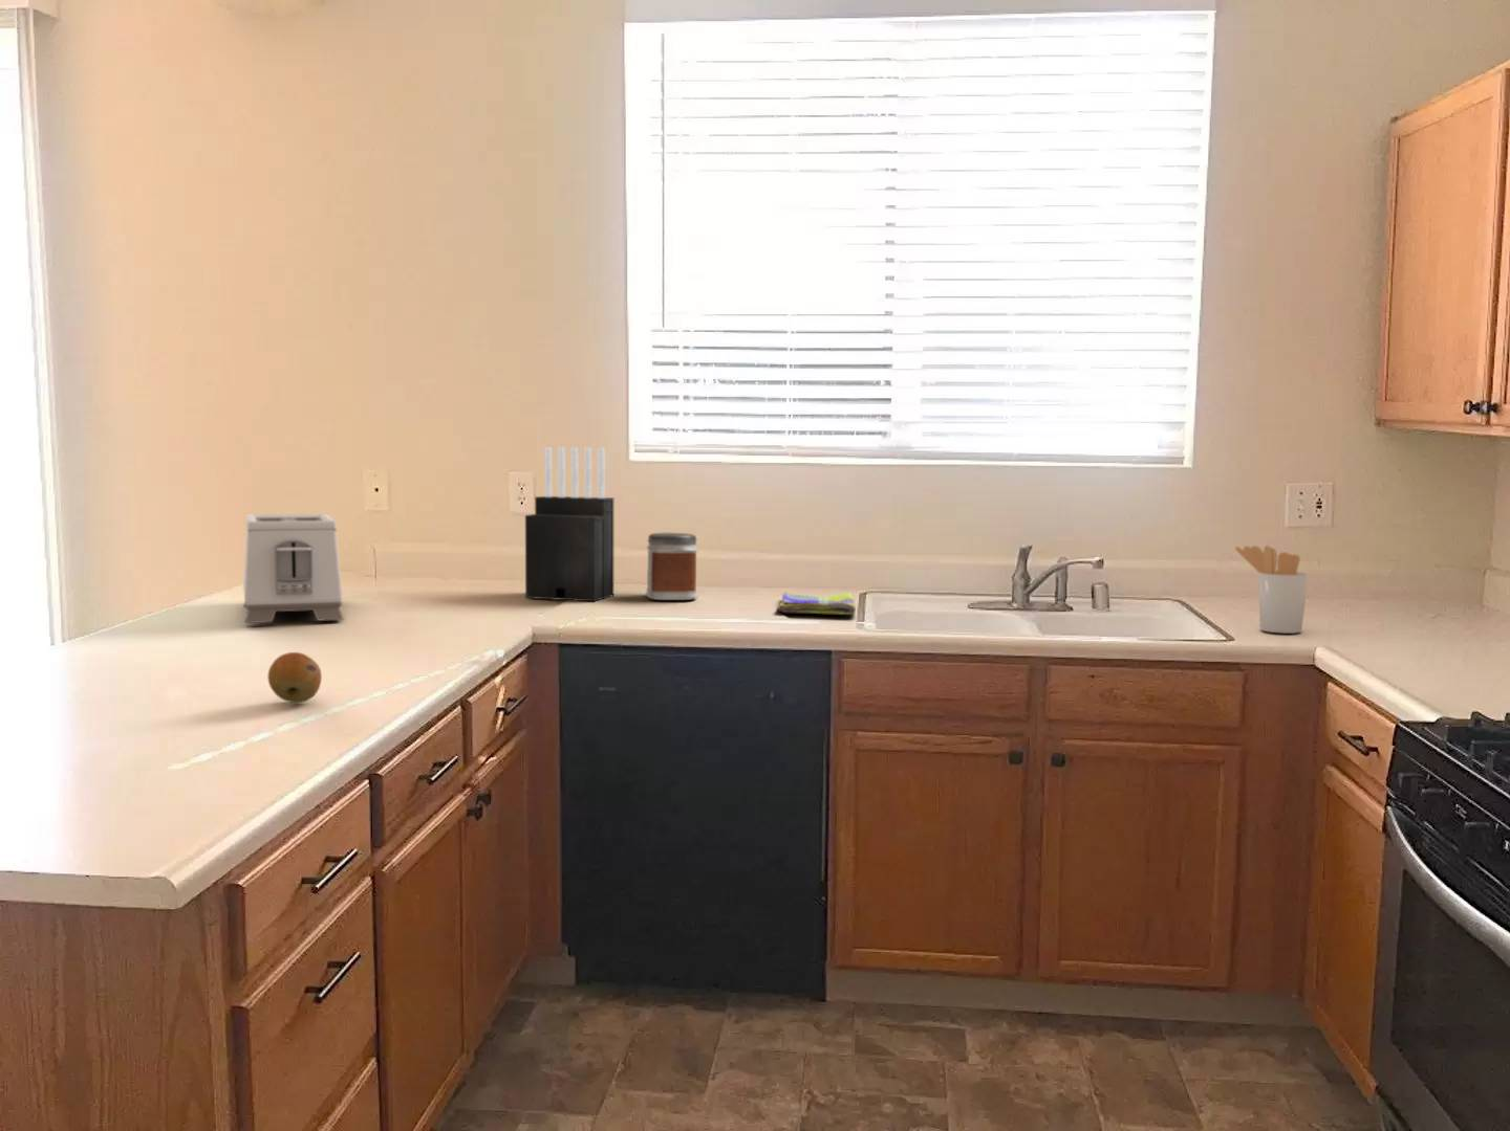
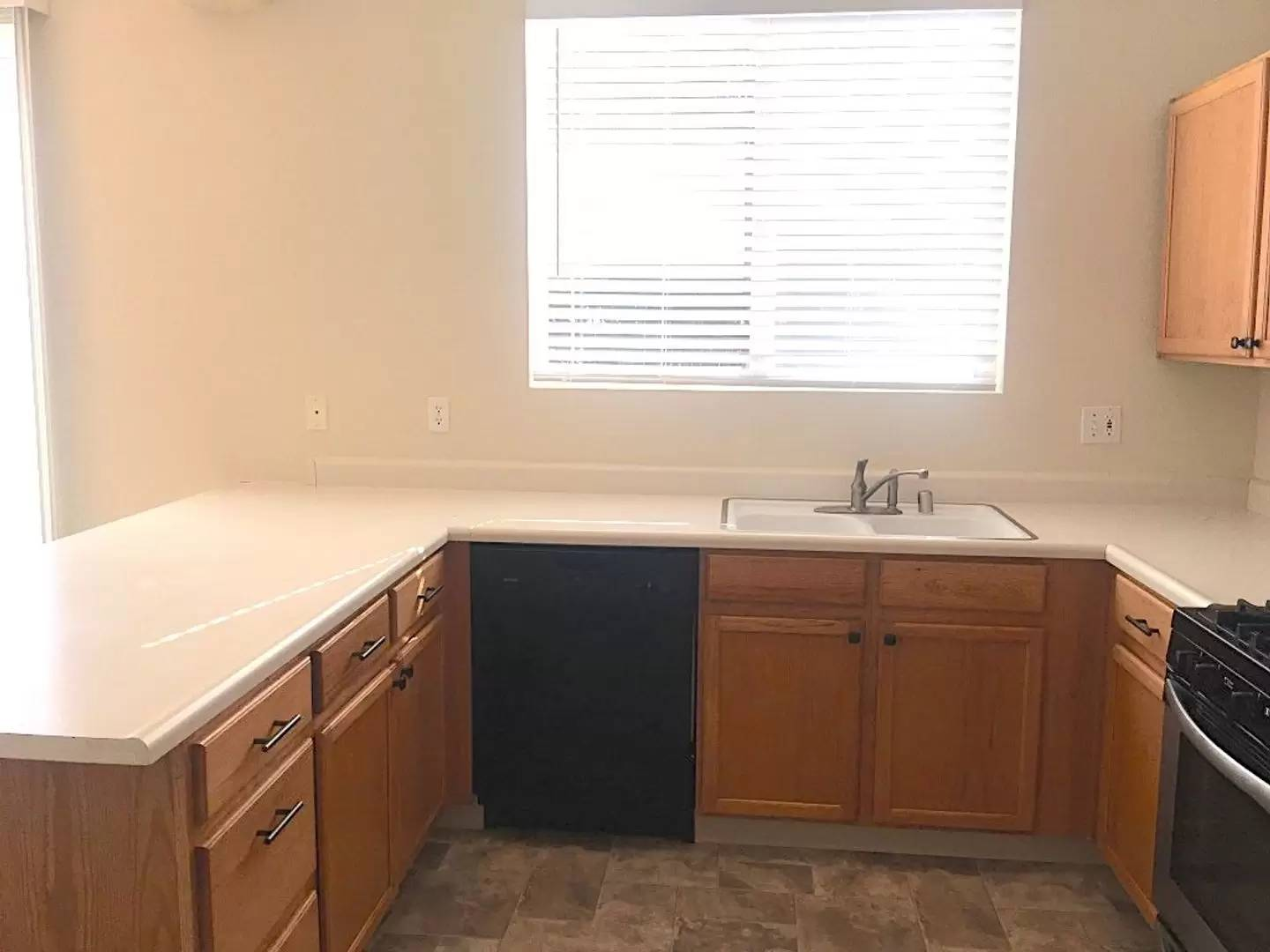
- dish towel (817, 602)
- utensil holder (1271, 587)
- fruit (294, 676)
- knife block (567, 523)
- jar (671, 566)
- toaster (290, 566)
